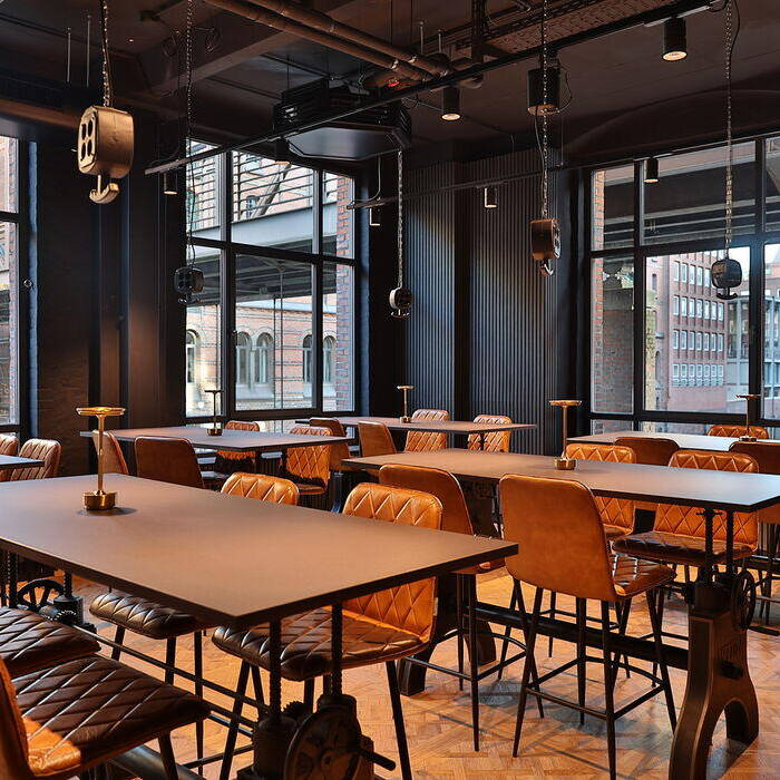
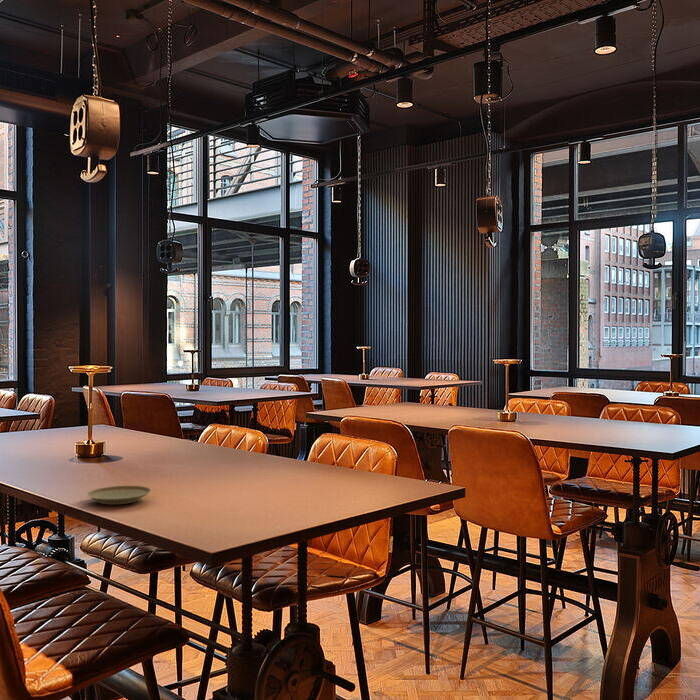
+ plate (119, 495)
